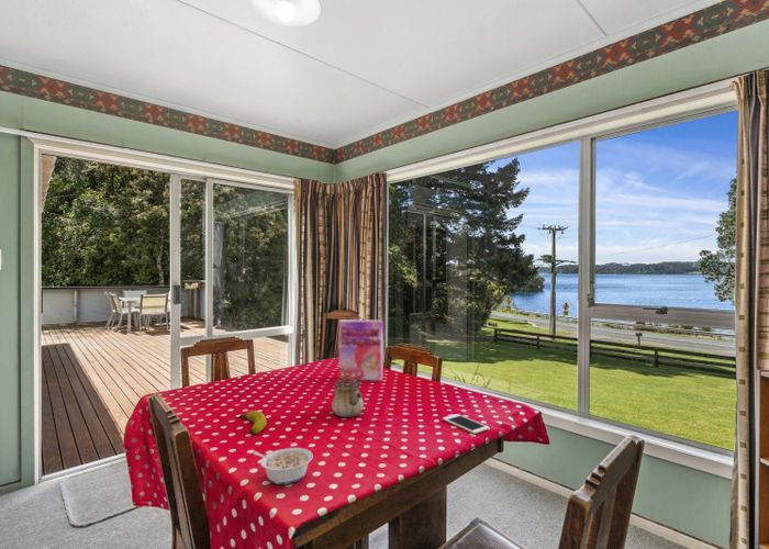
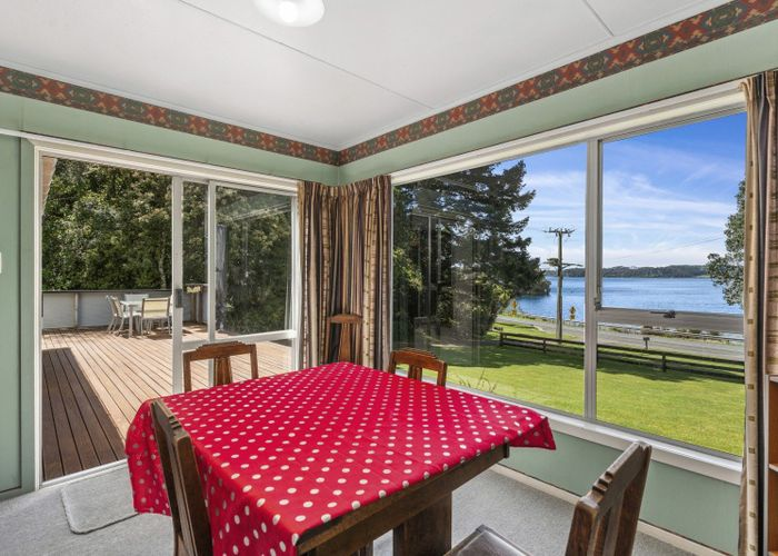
- cereal box (360, 349)
- cell phone (465, 423)
- legume (285, 466)
- teapot (346, 392)
- banana (253, 418)
